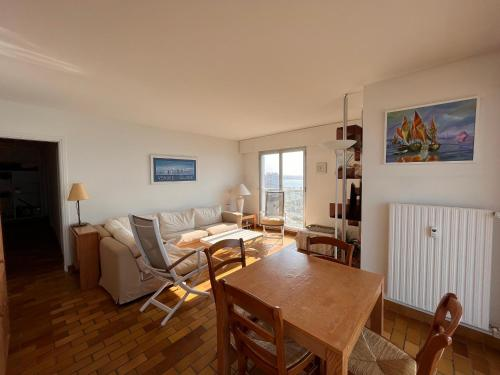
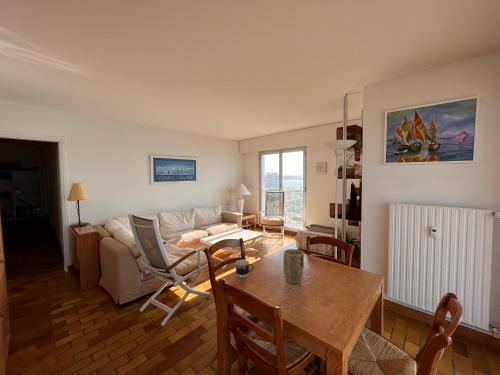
+ plant pot (293, 266)
+ cup (244, 269)
